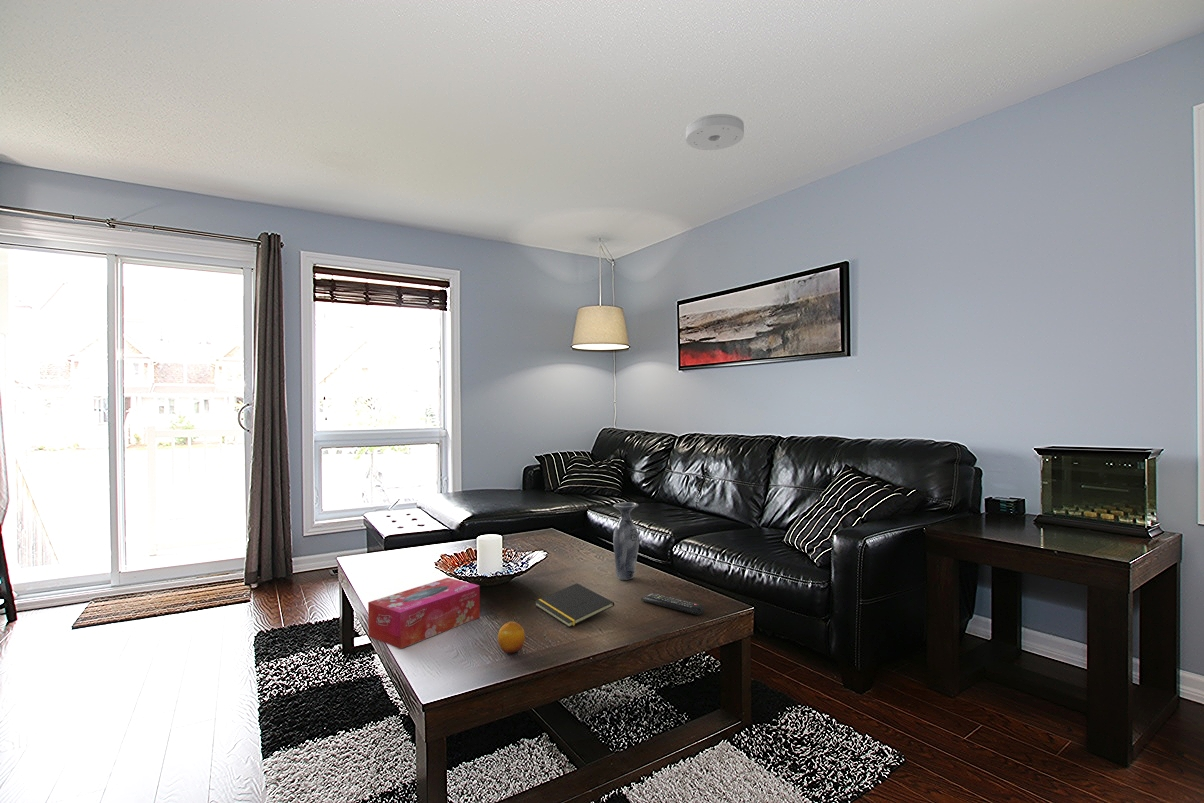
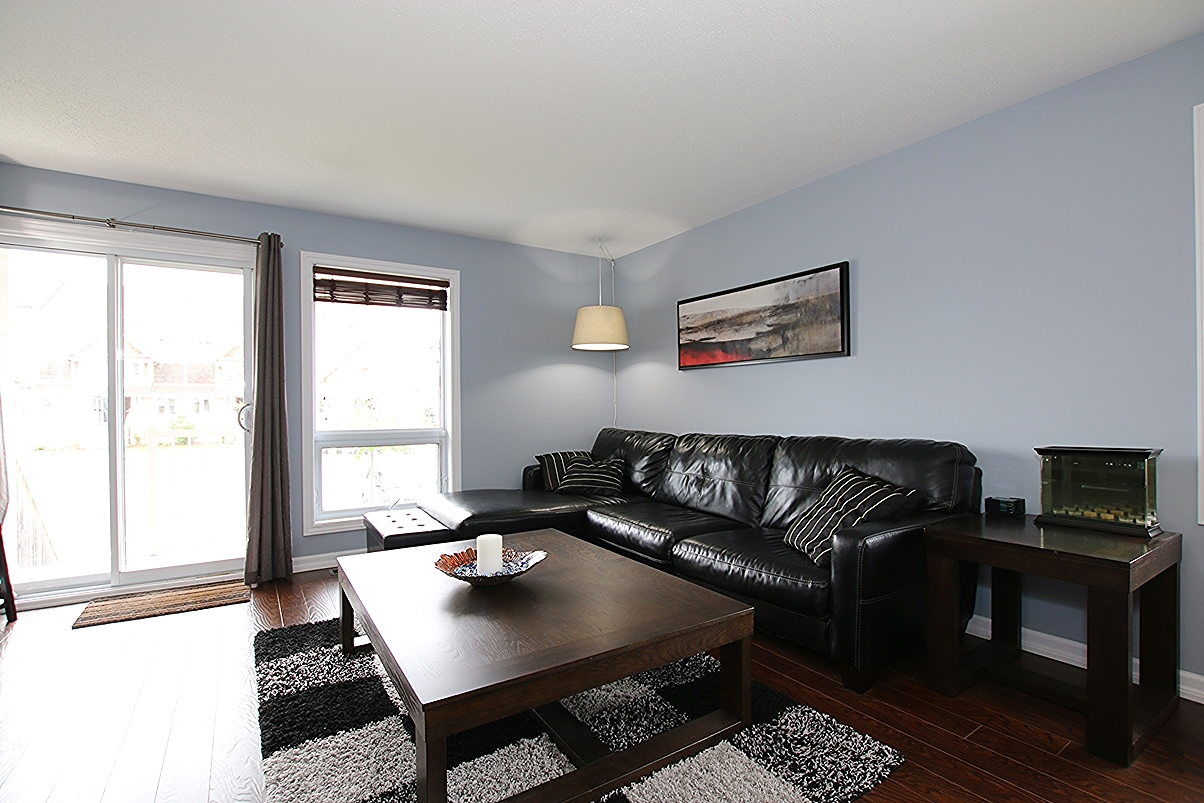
- vase (626, 541)
- fruit (511, 637)
- remote control (671, 603)
- tissue box (426, 610)
- notepad (573, 603)
- smoke detector (714, 132)
